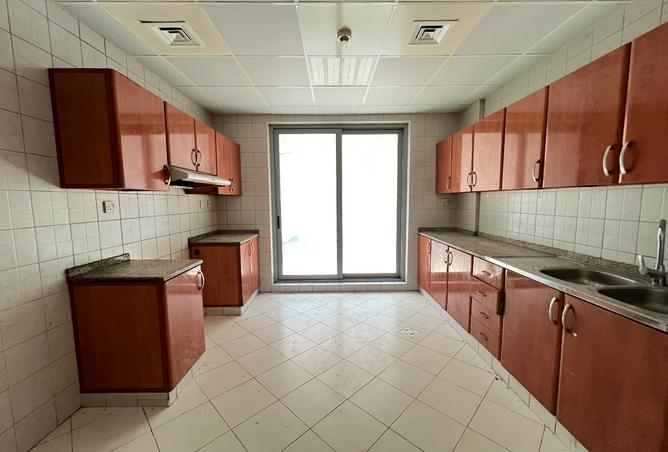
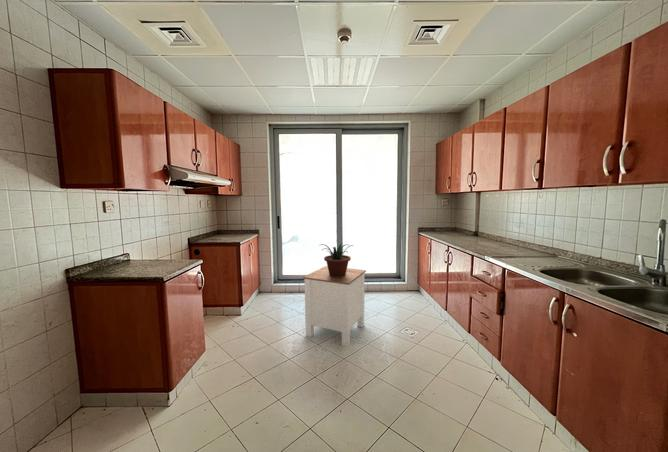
+ potted plant (336, 258)
+ side table (336, 301)
